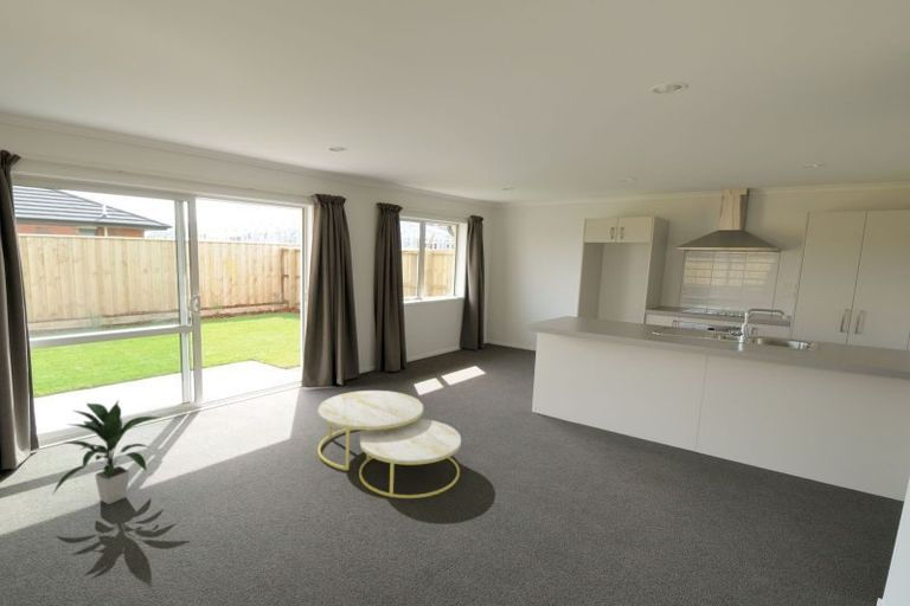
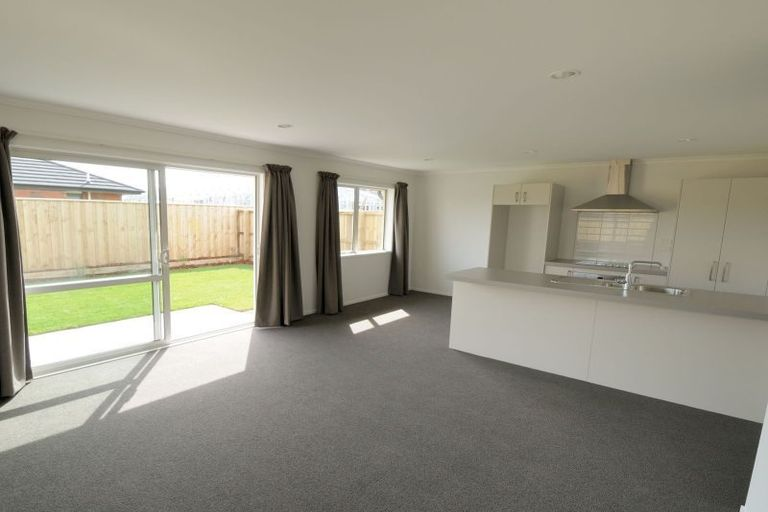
- coffee table (387, 436)
- indoor plant (105, 450)
